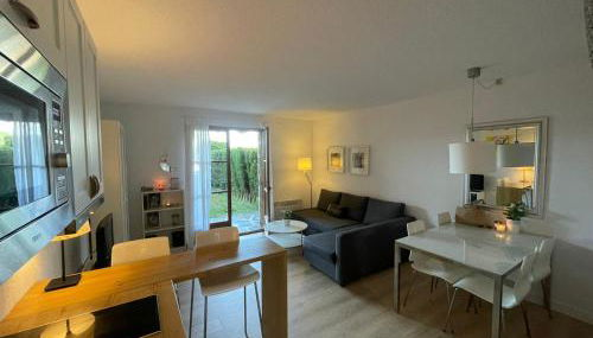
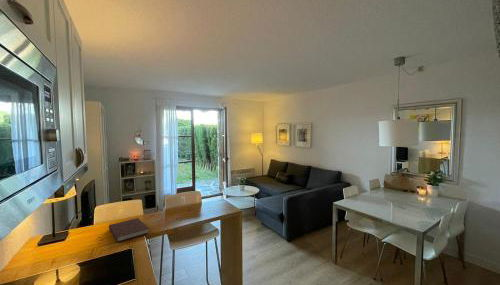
+ notebook (128, 228)
